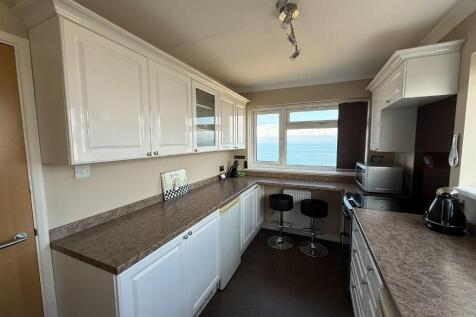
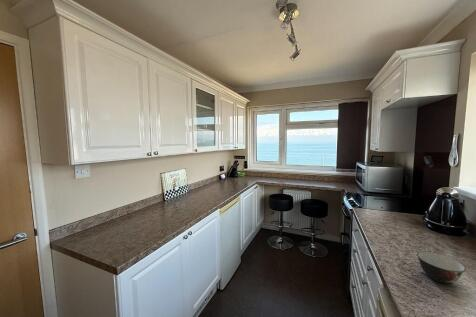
+ soup bowl (439, 269)
